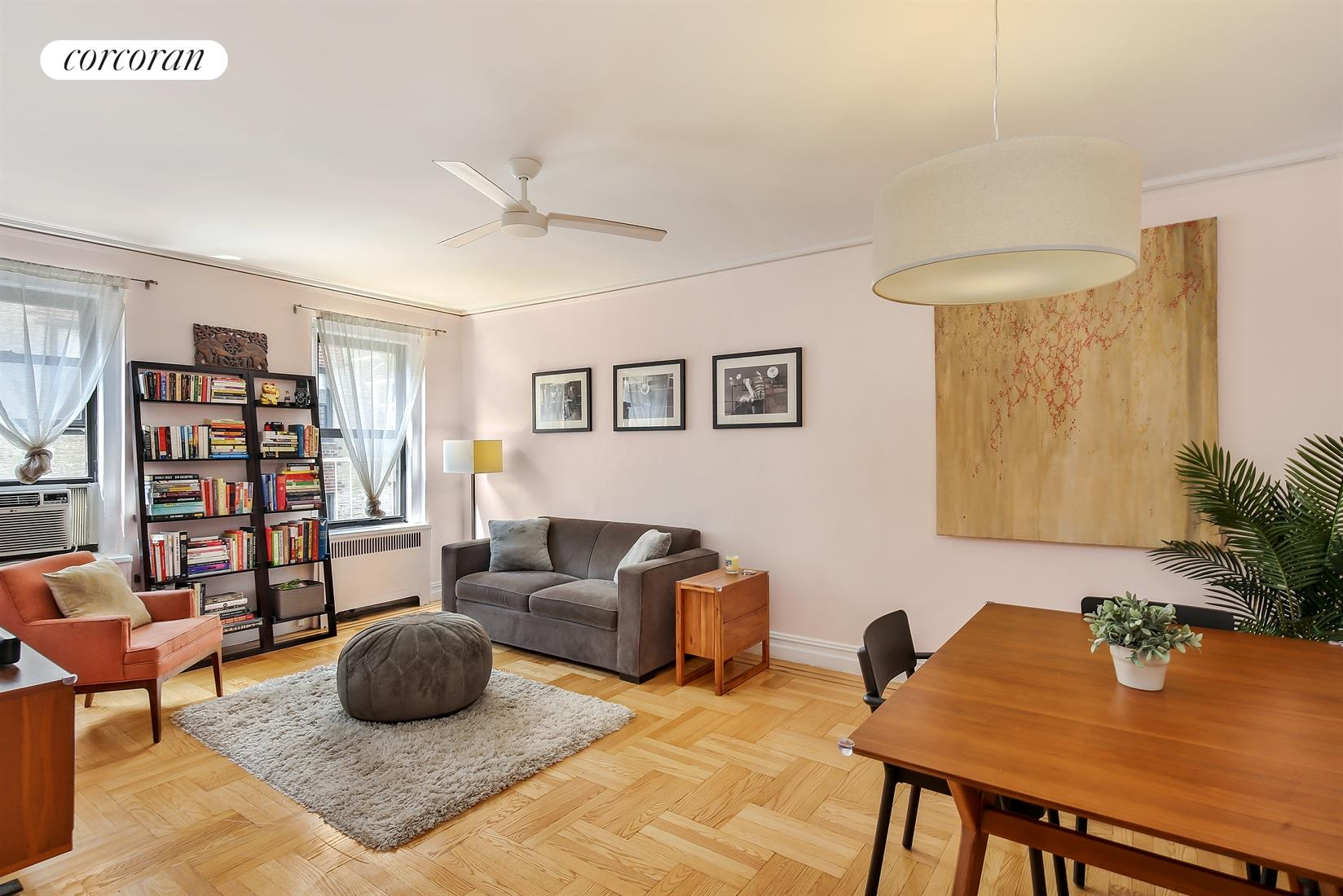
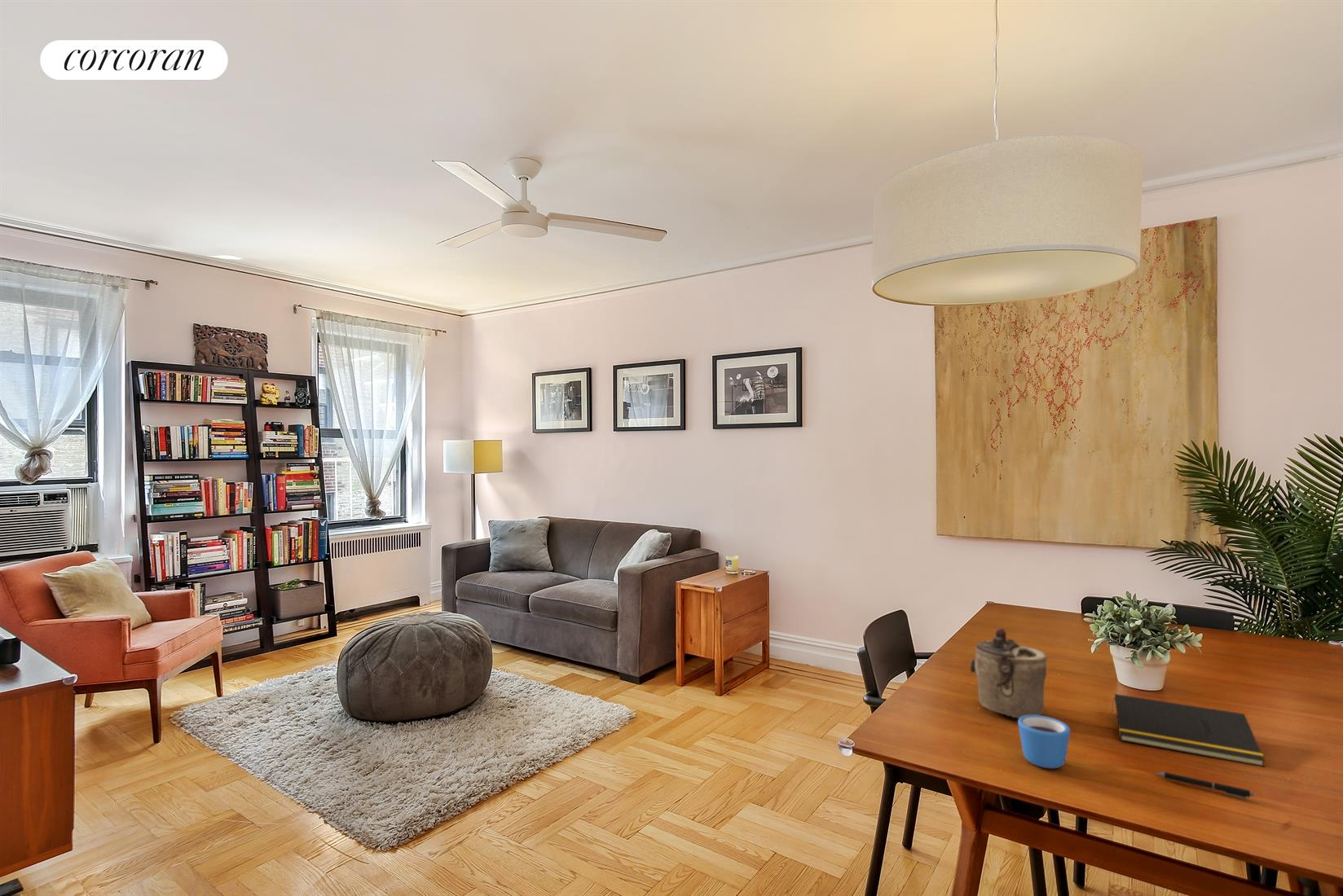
+ teapot (1008, 670)
+ notepad (1182, 727)
+ pen (1202, 783)
+ mug (1047, 740)
